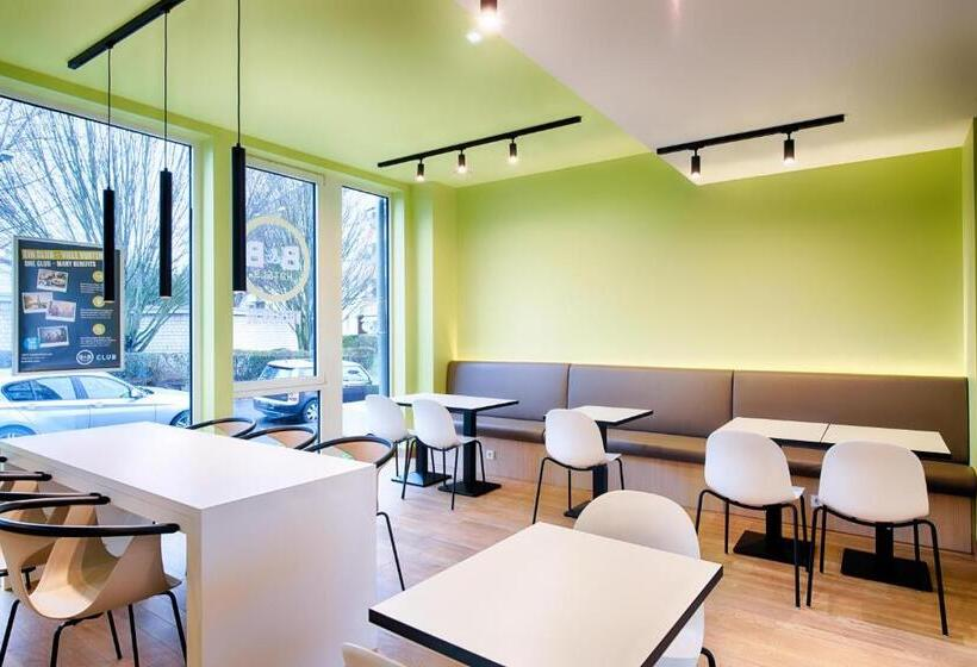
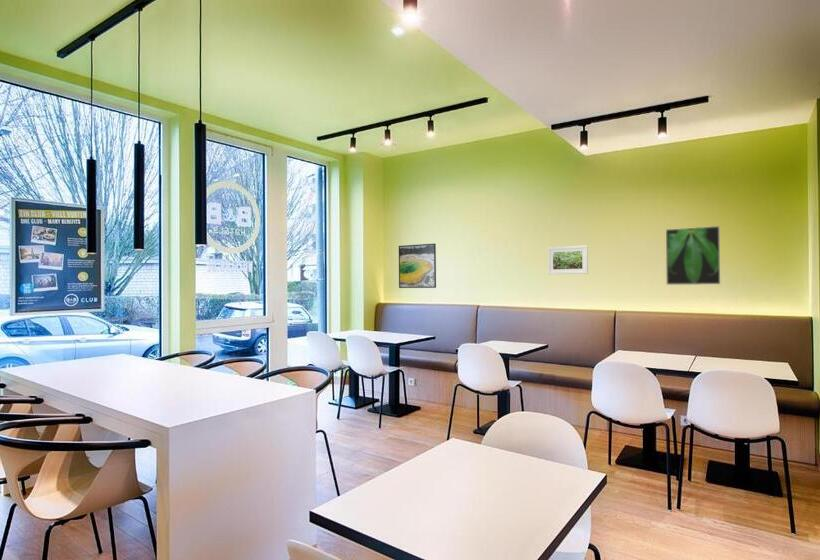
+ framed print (692, 256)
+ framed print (416, 266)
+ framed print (567, 260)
